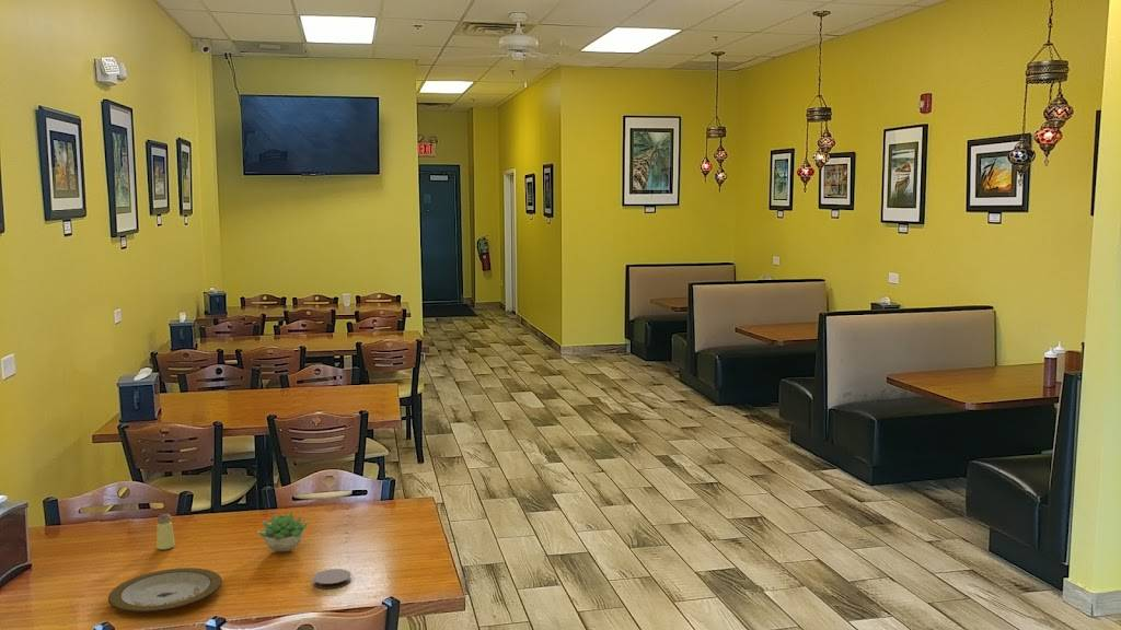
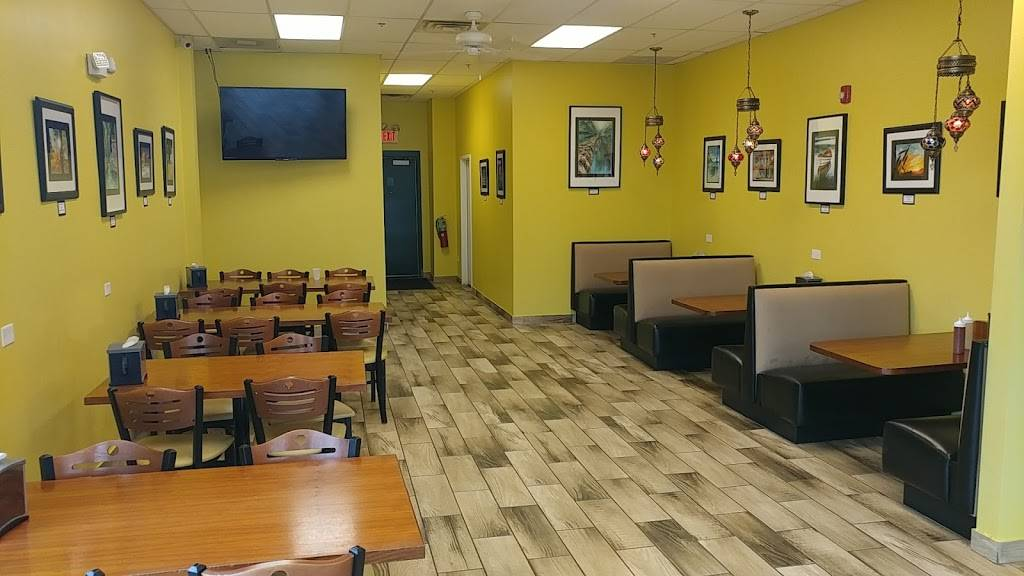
- plate (166, 592)
- coaster (332, 578)
- saltshaker (164, 530)
- succulent plant (282, 533)
